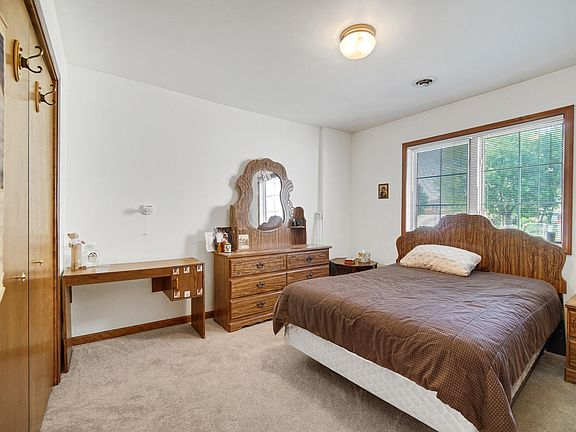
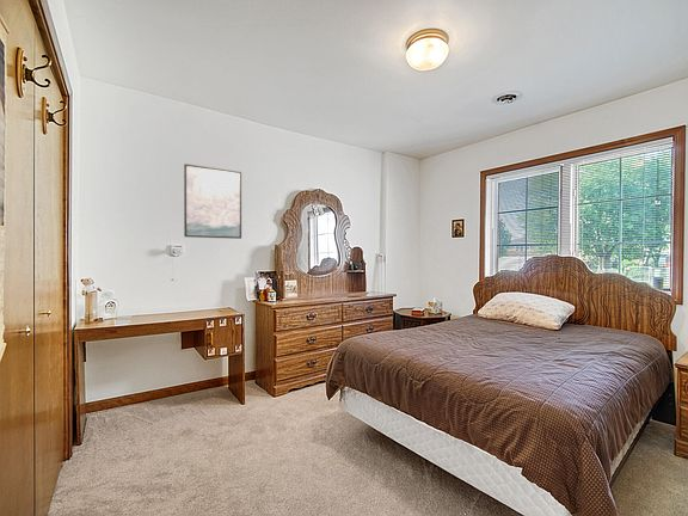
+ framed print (214, 203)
